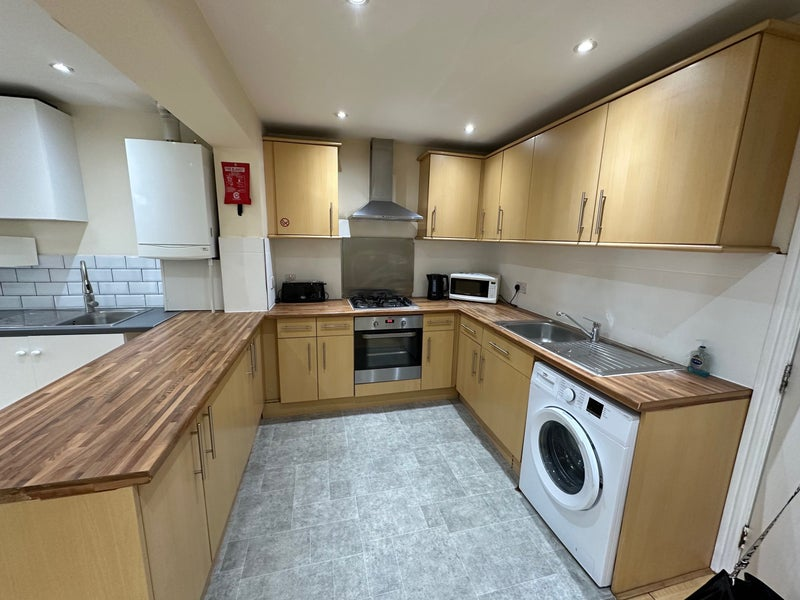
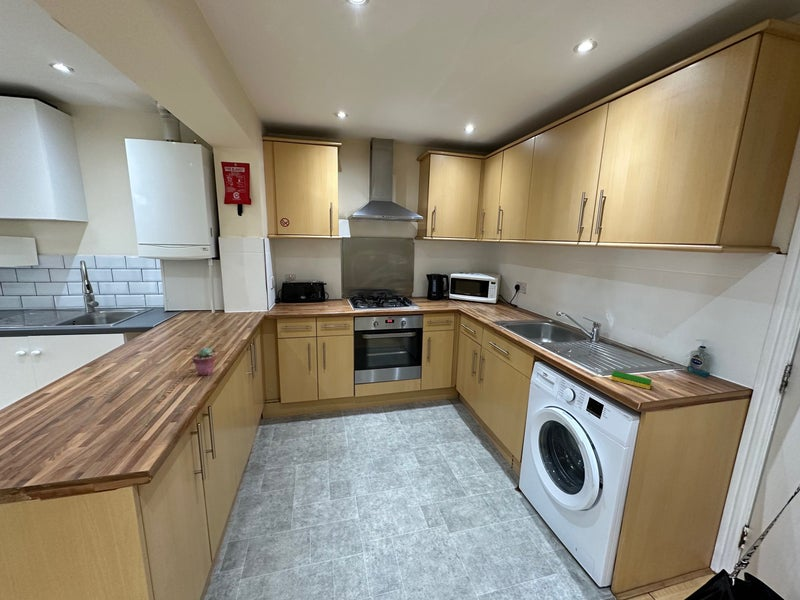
+ dish sponge (631, 379)
+ potted succulent (204, 360)
